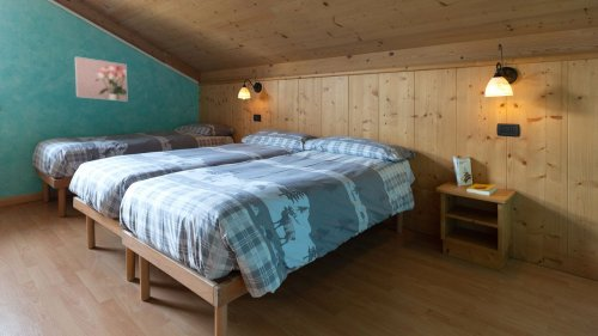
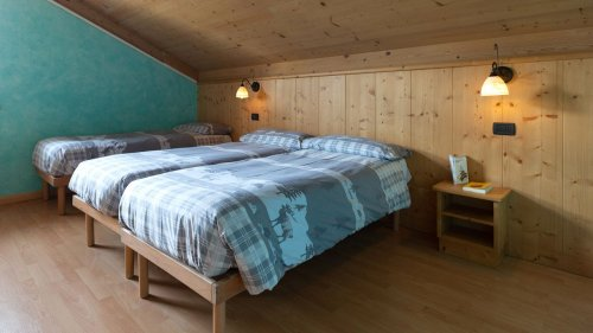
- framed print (102, 80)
